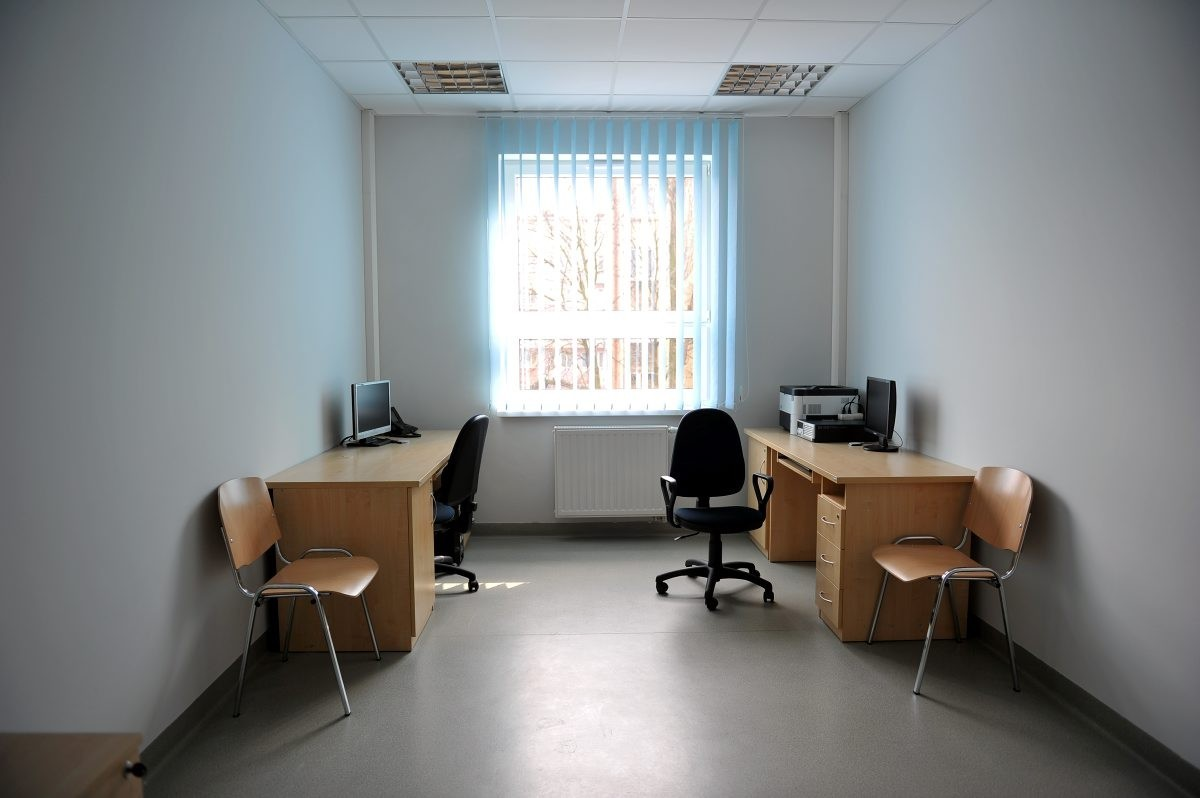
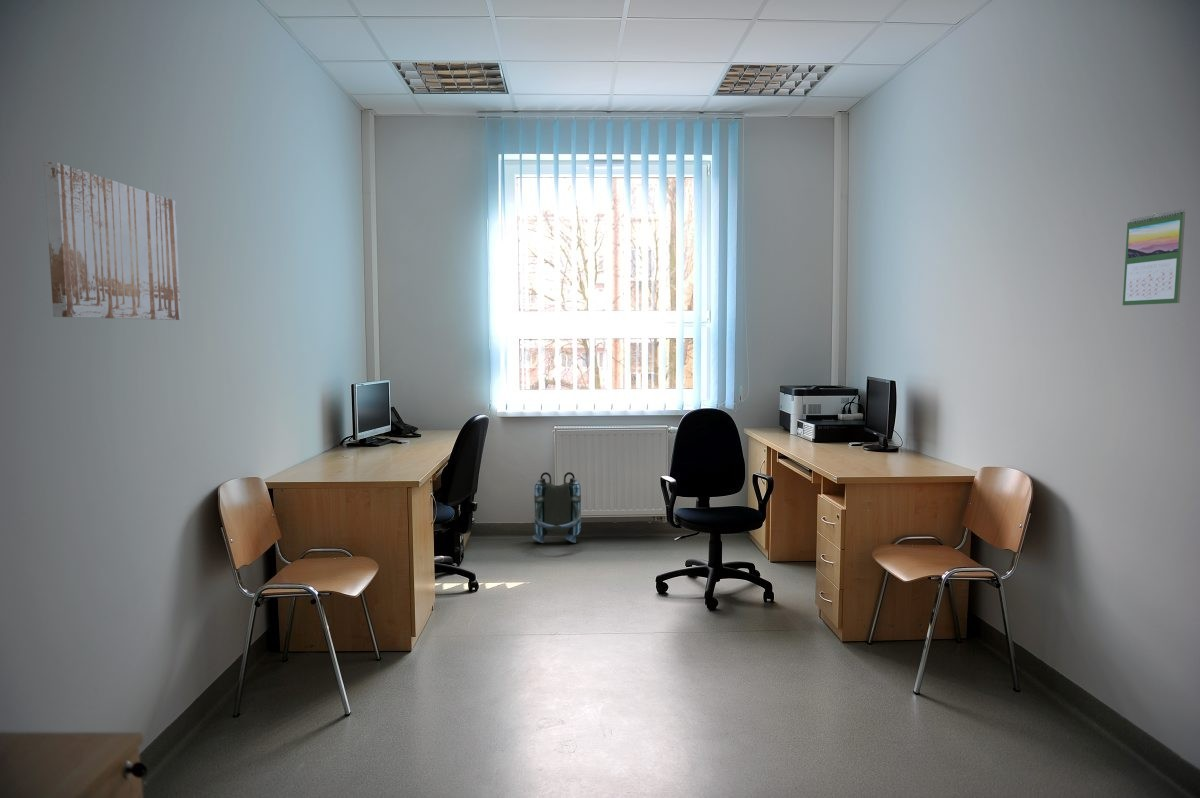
+ backpack (556, 511)
+ calendar (1152, 258)
+ wall art (121, 251)
